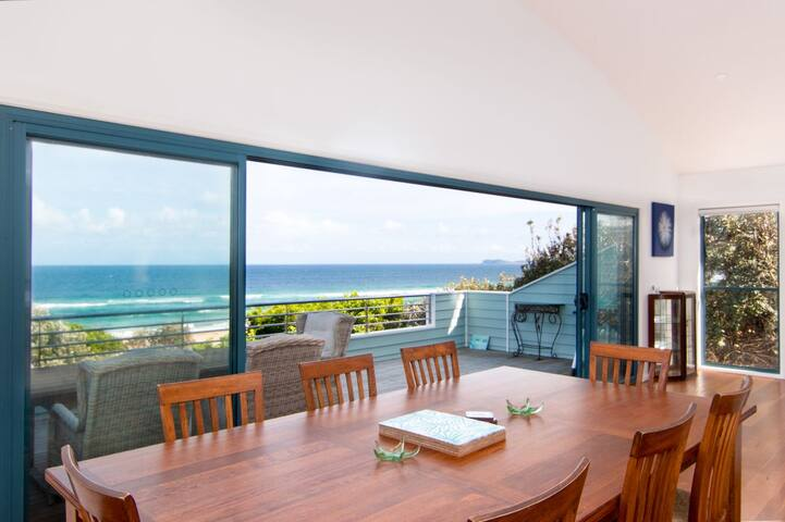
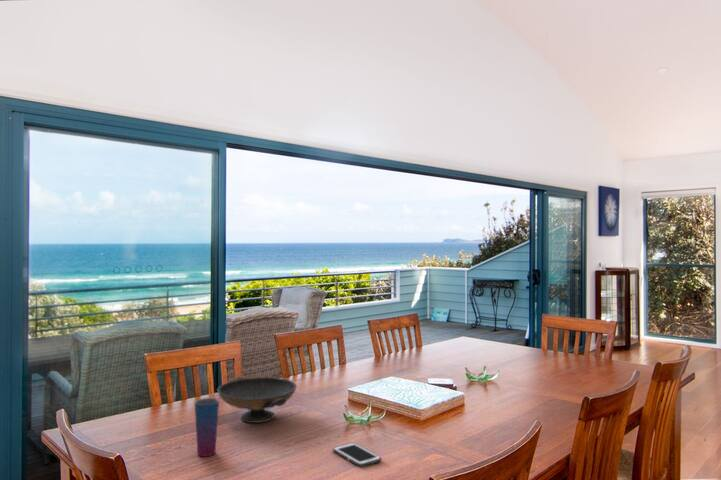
+ cell phone (356, 454)
+ cup (206, 427)
+ decorative bowl (257, 401)
